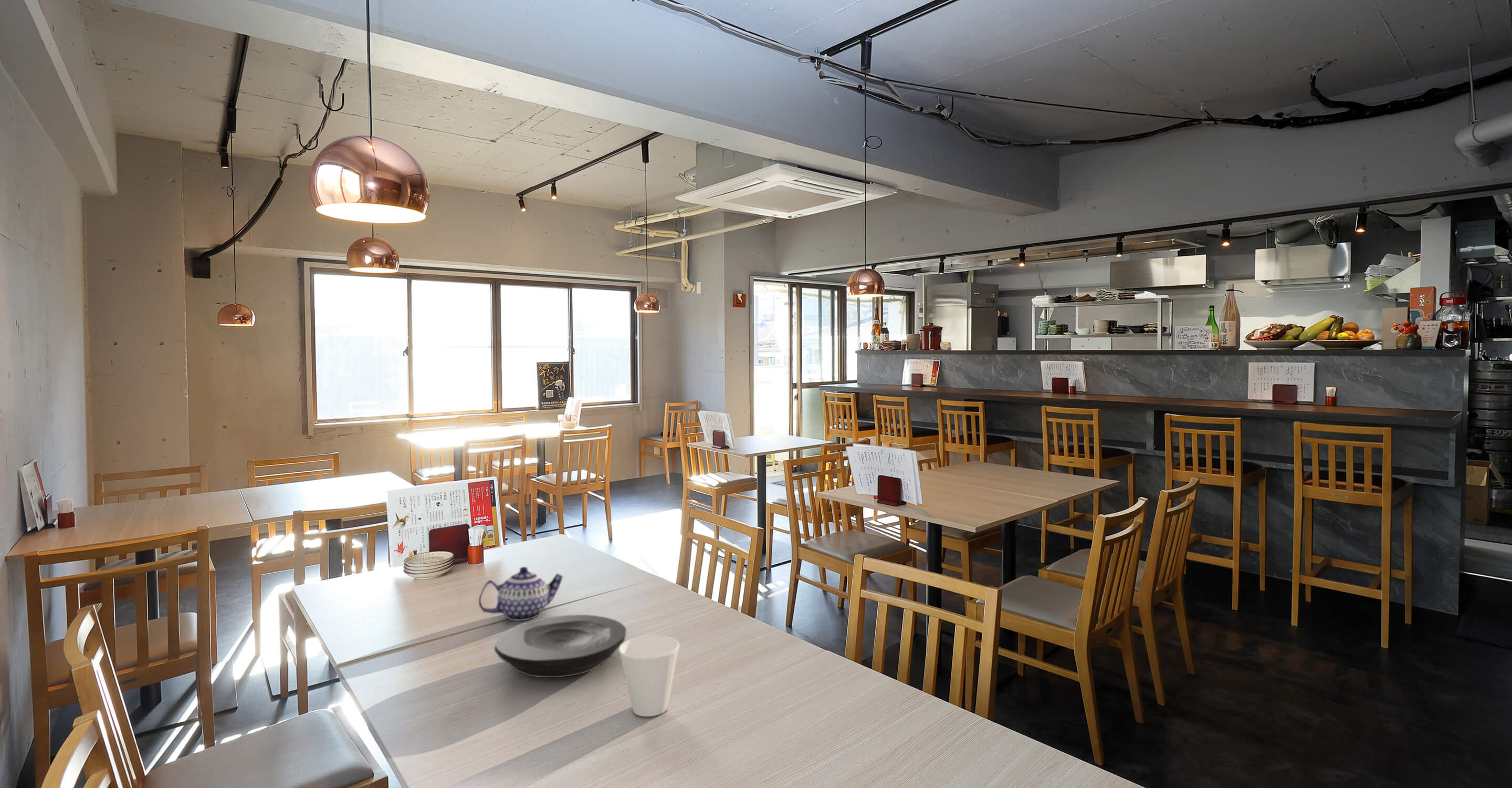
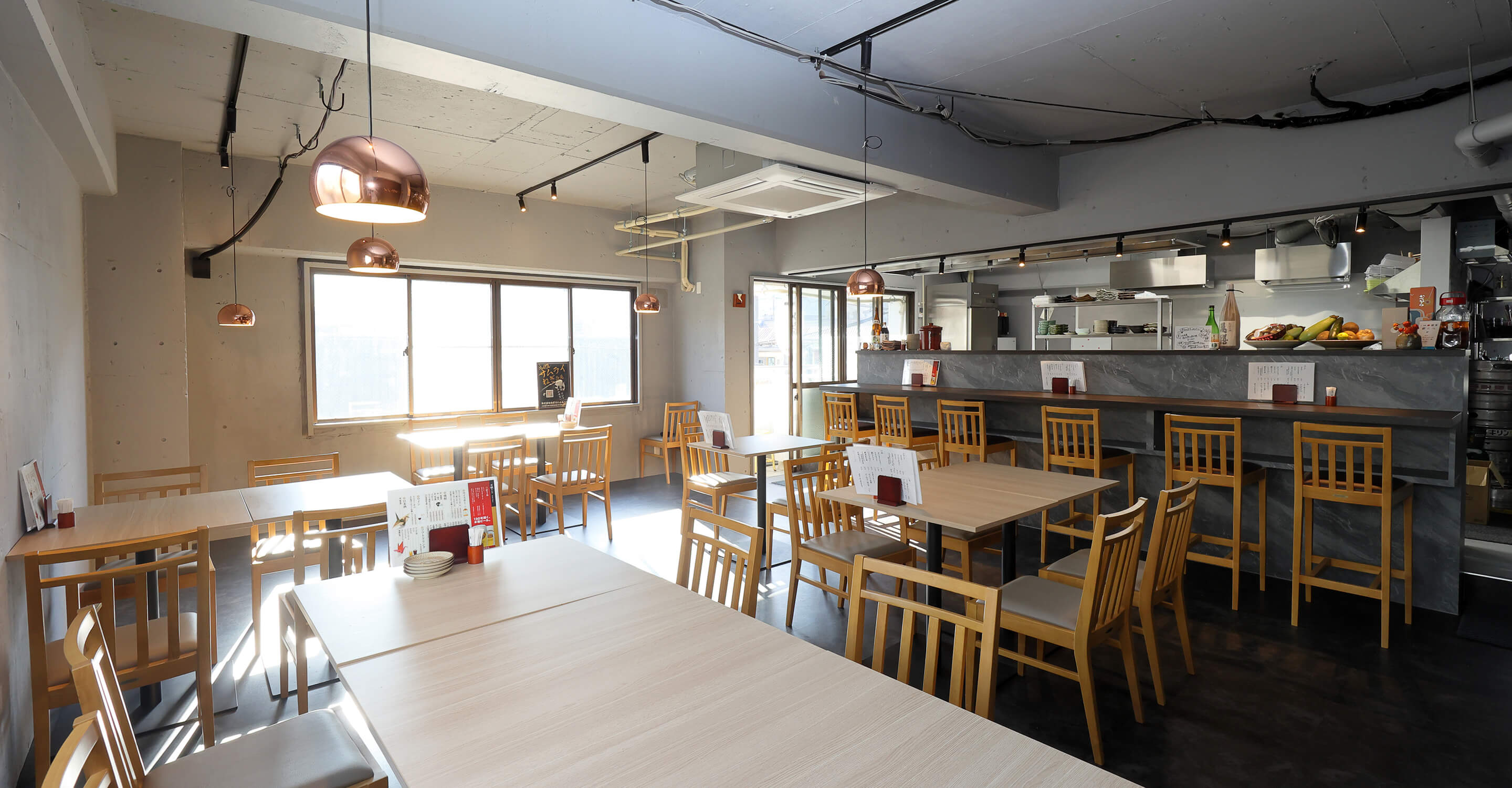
- plate (563, 649)
- teapot (522, 591)
- cup (649, 677)
